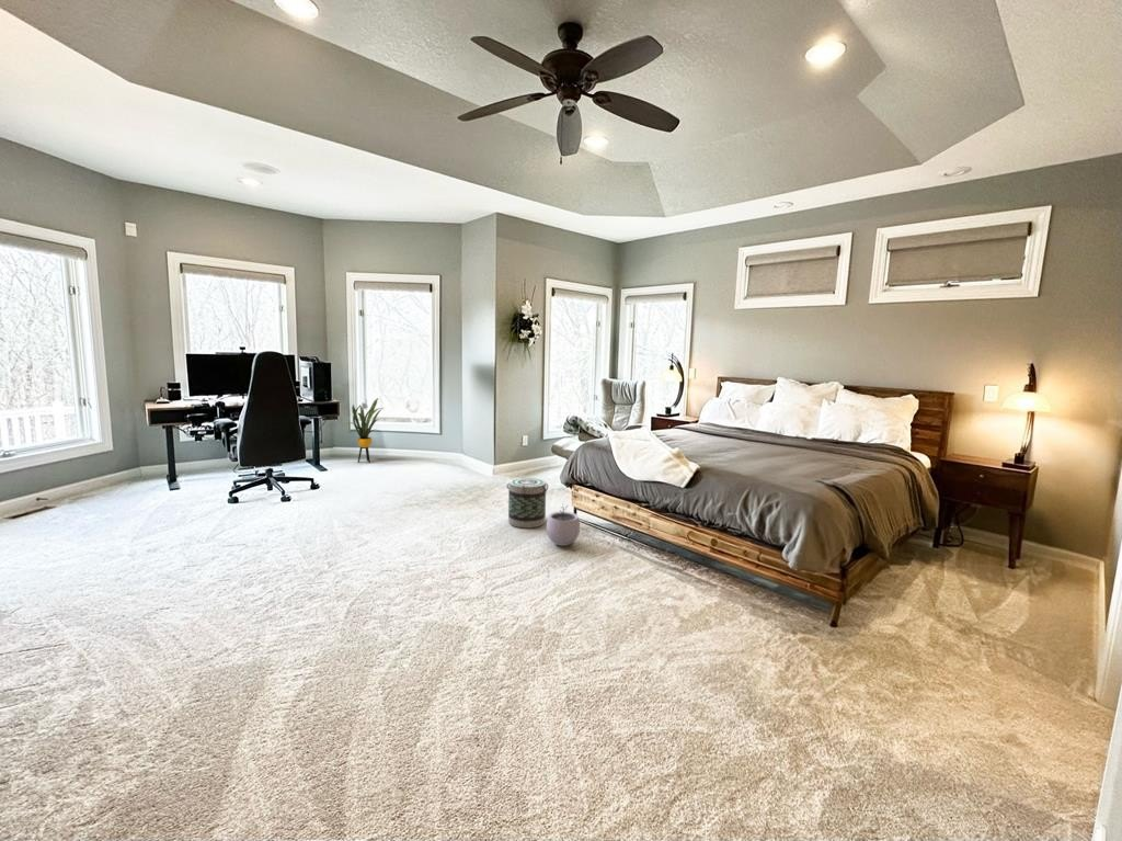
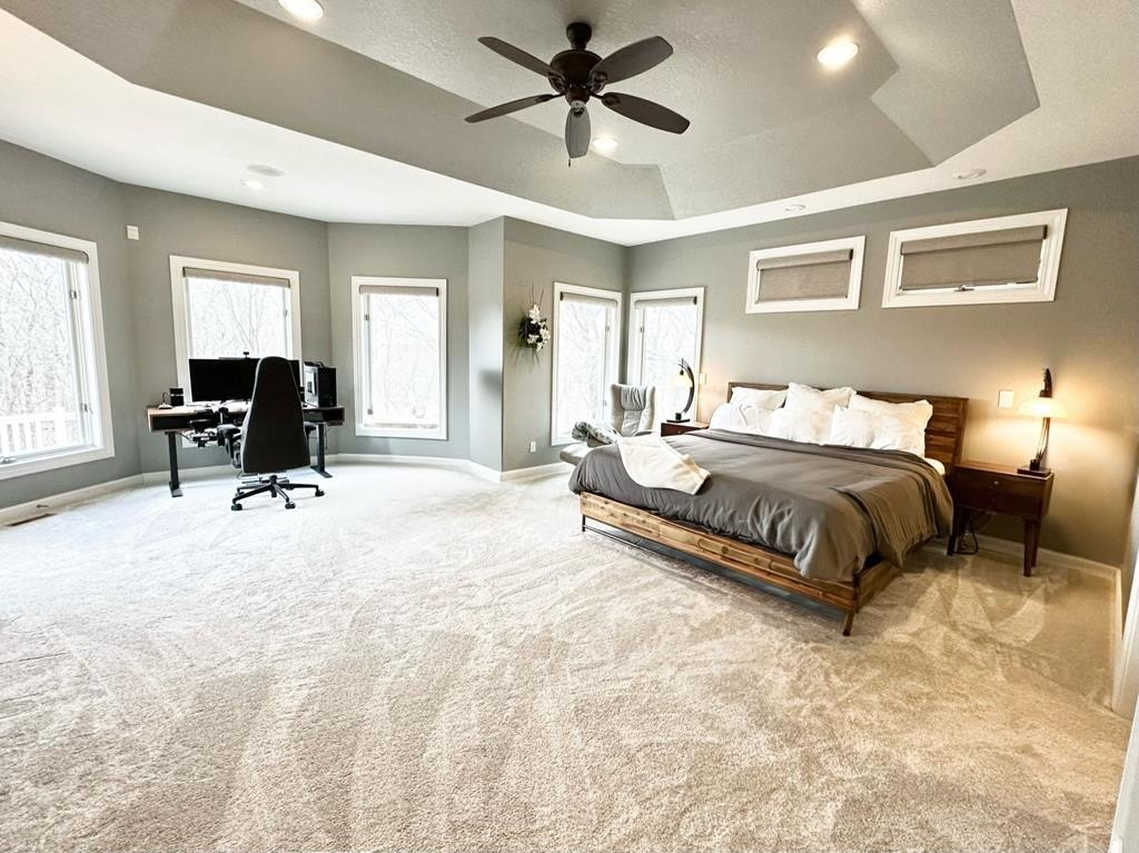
- house plant (368, 431)
- basket (526, 501)
- plant pot (563, 523)
